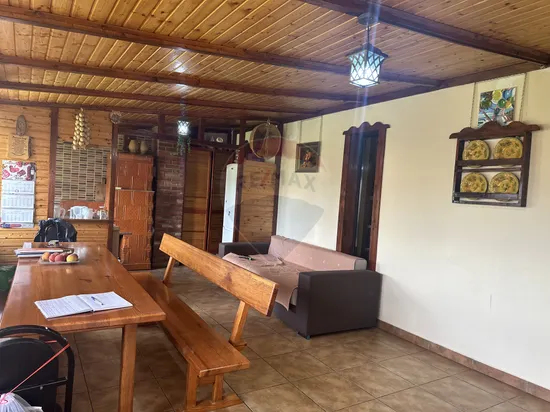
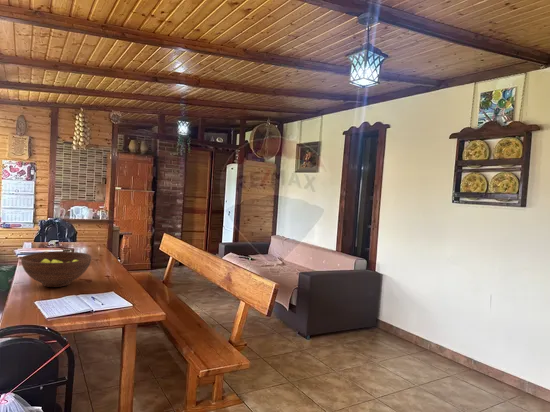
+ fruit bowl (57, 270)
